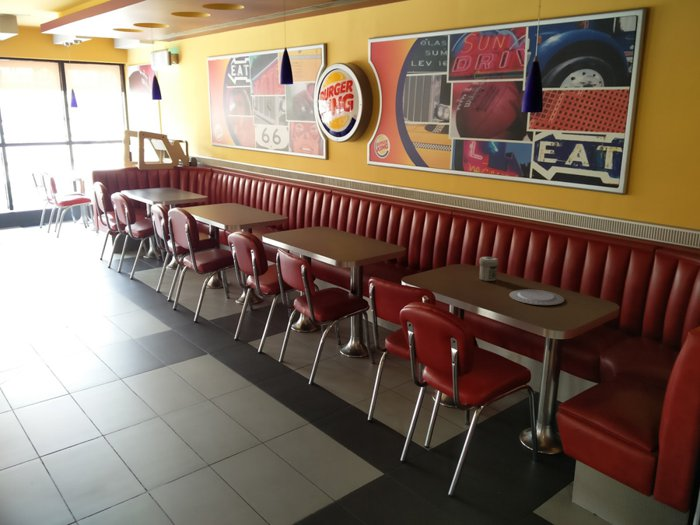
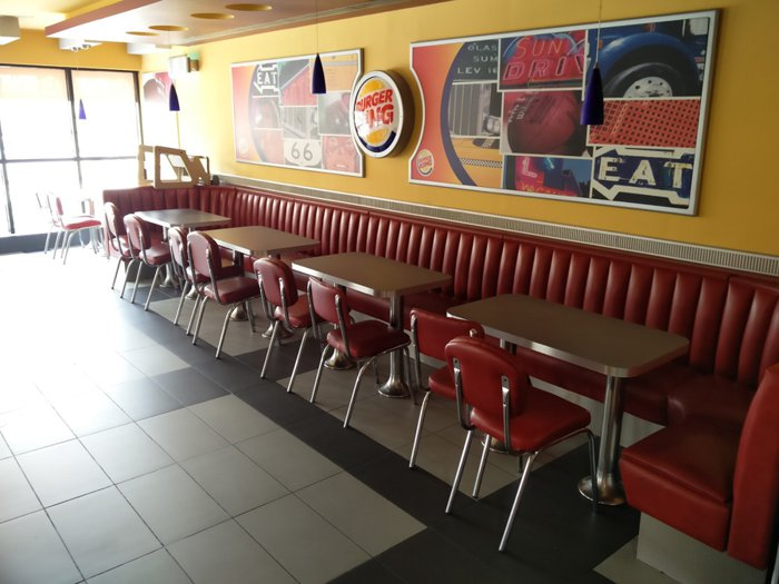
- chinaware (536, 295)
- jar (488, 268)
